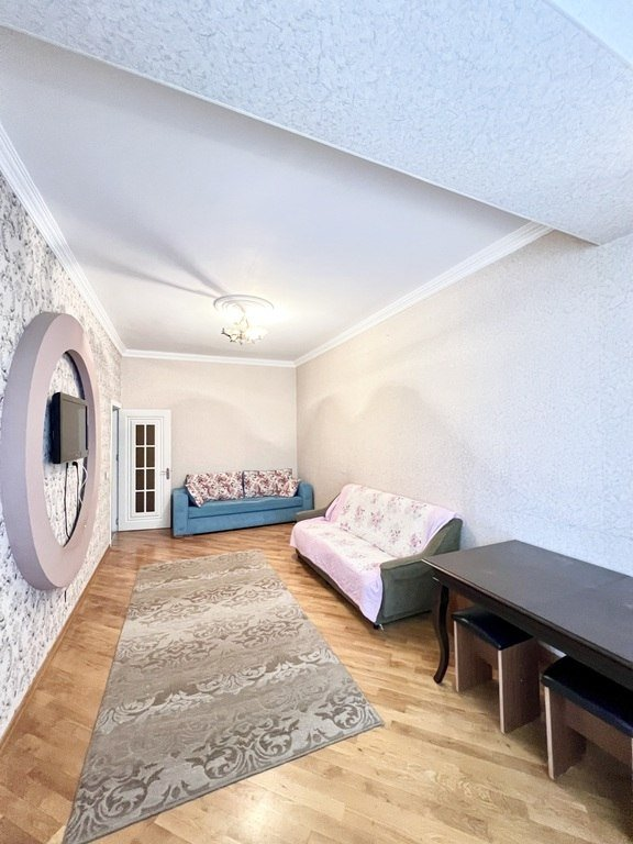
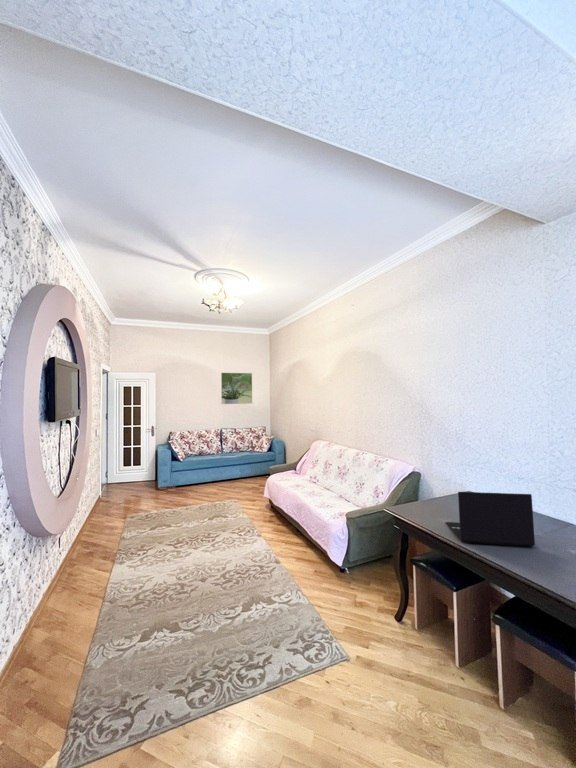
+ laptop (485, 510)
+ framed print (236, 388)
